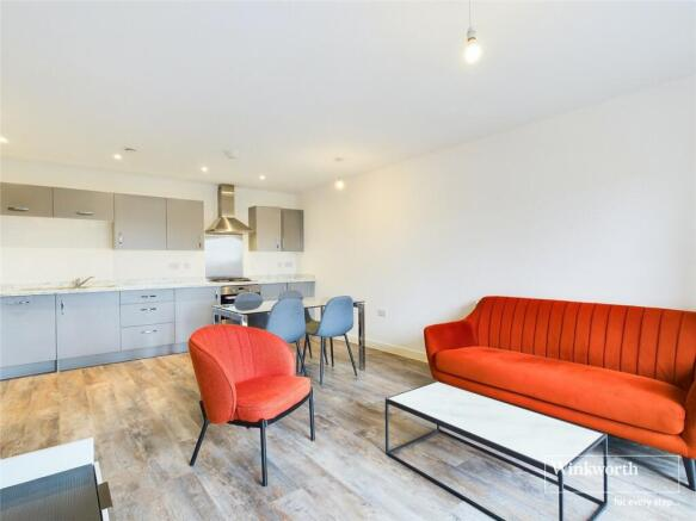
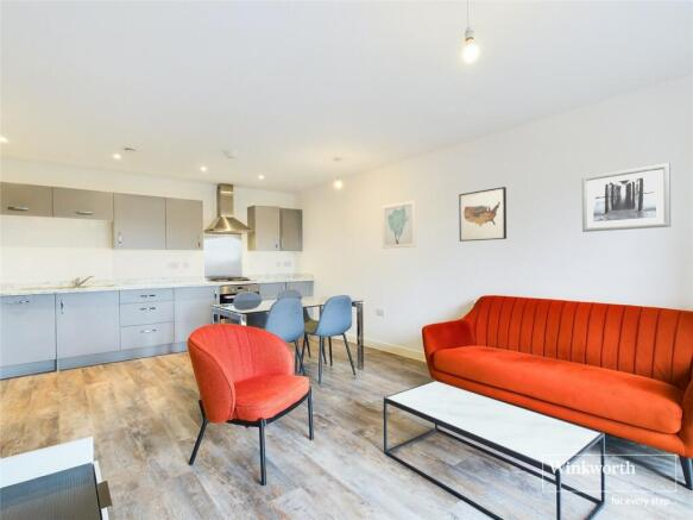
+ wall art (623, 200)
+ wall art (397, 225)
+ wall art (481, 215)
